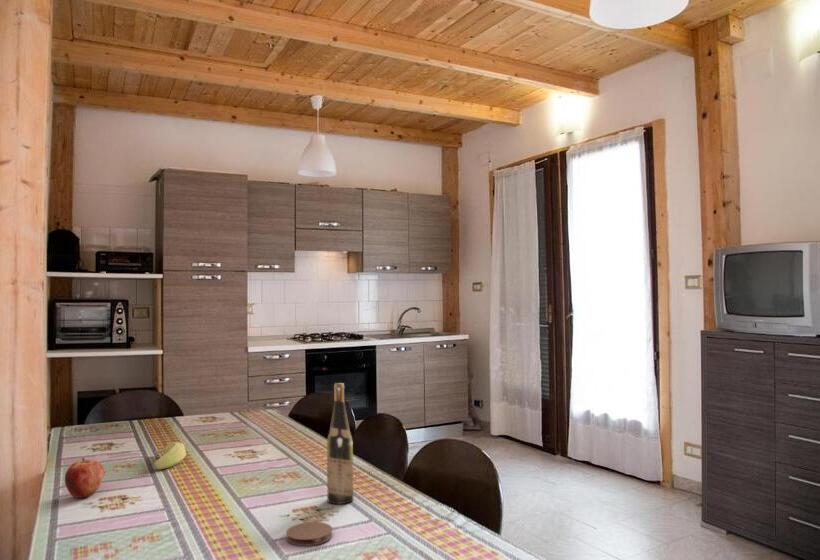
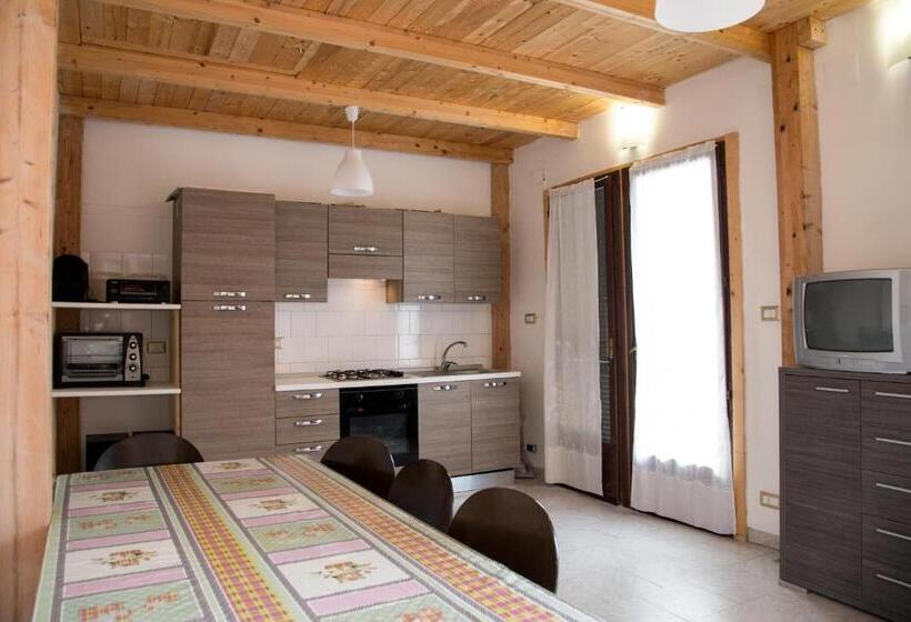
- banana (164, 452)
- apple (84, 476)
- wine bottle (339, 441)
- coaster (309, 533)
